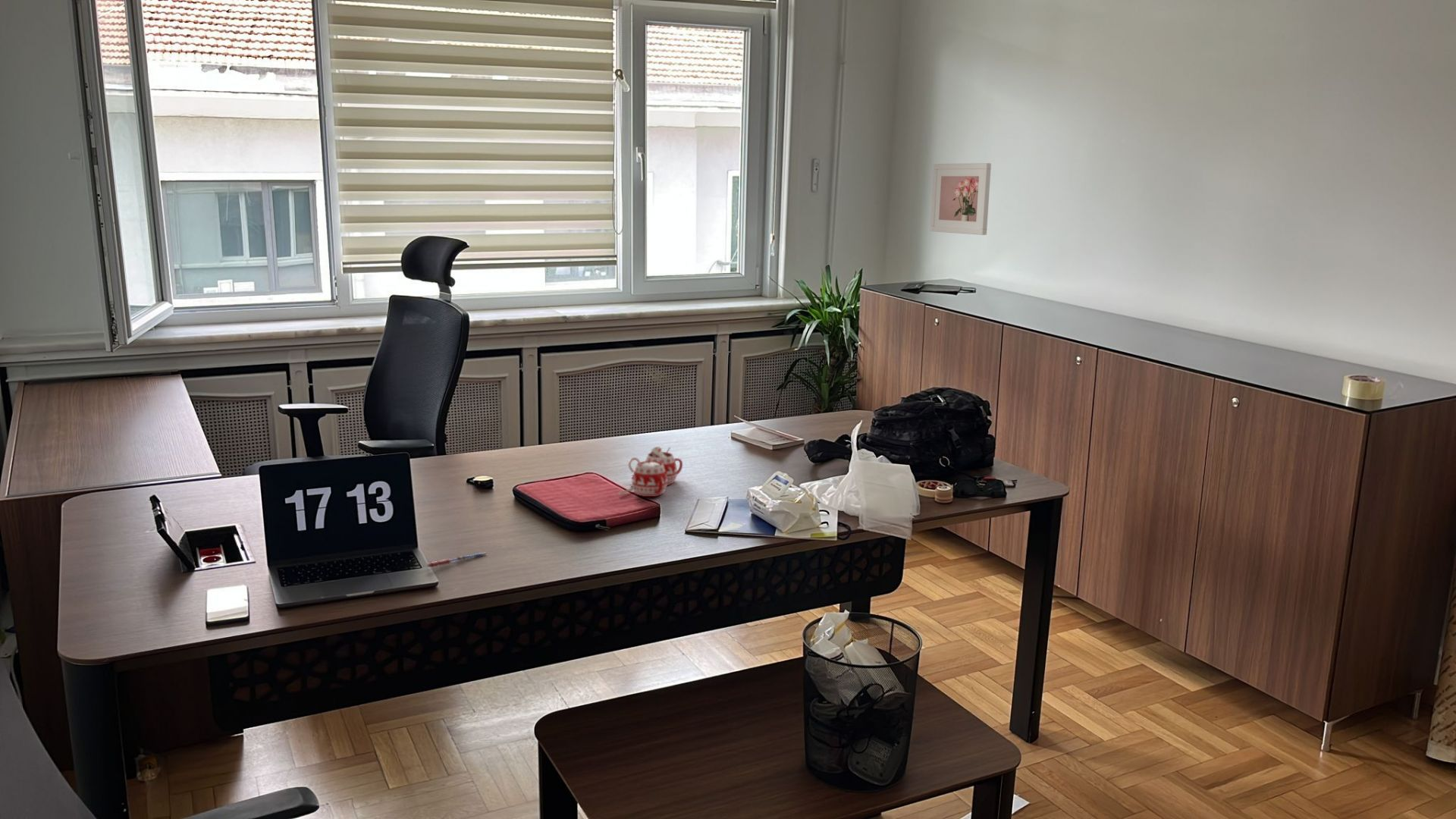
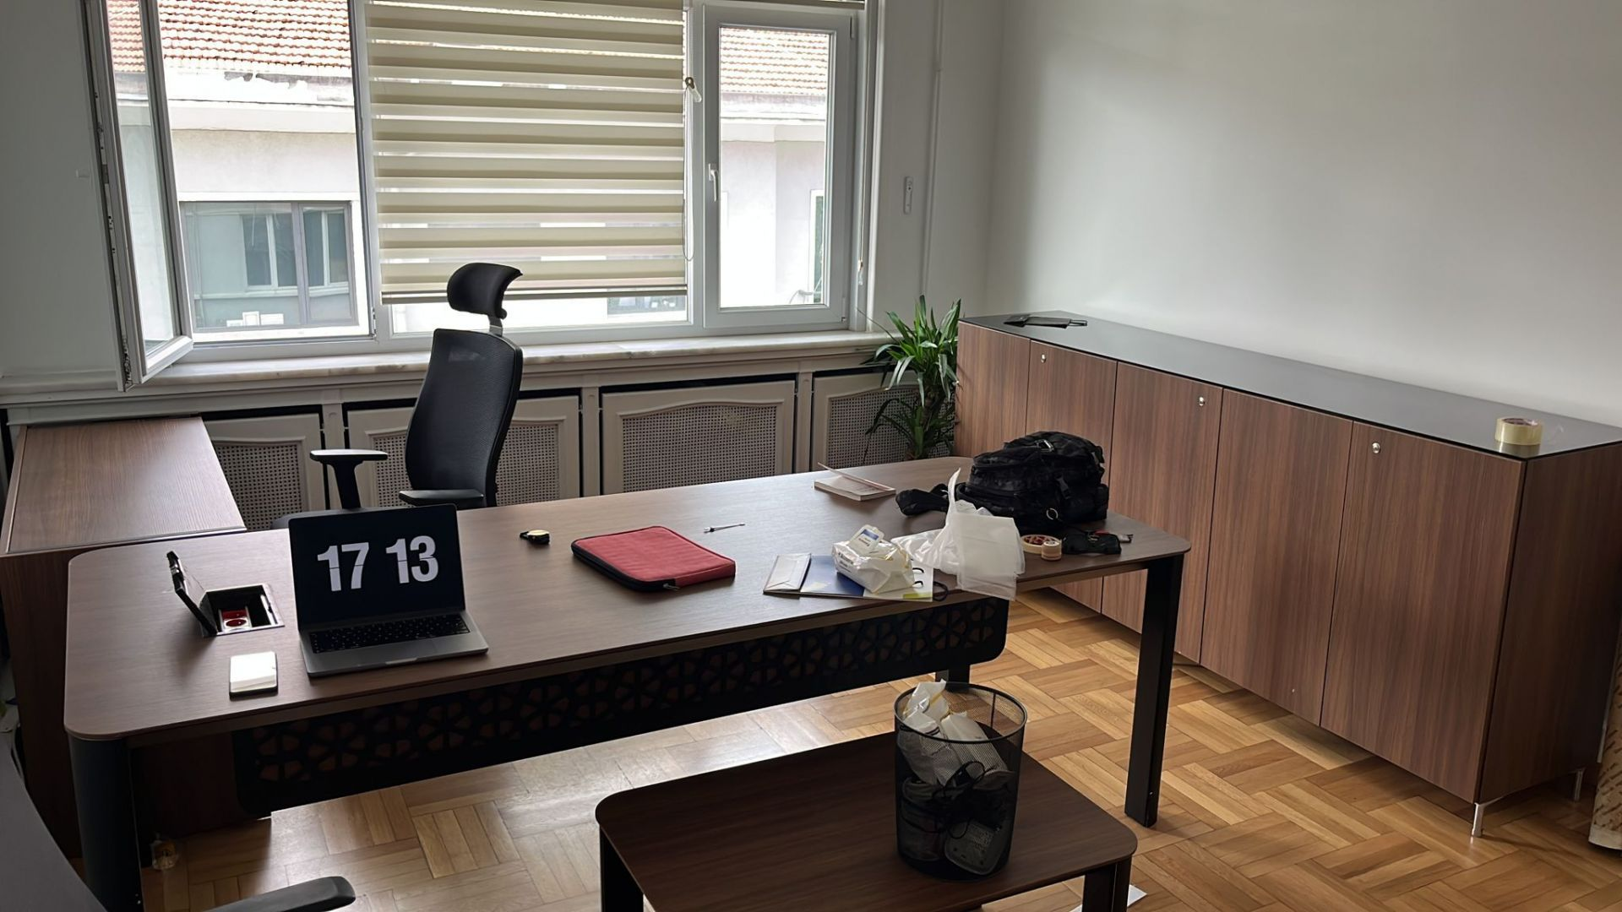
- pen (457, 558)
- mug (657, 470)
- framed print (959, 198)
